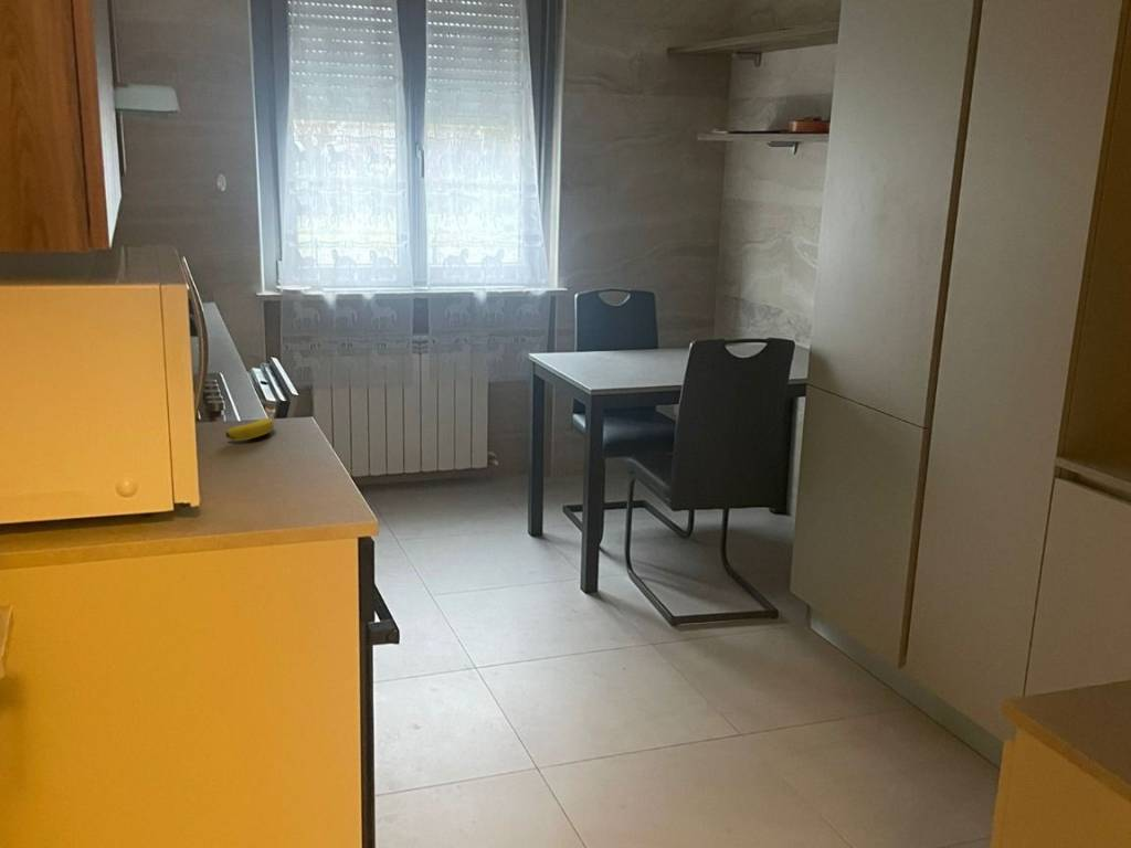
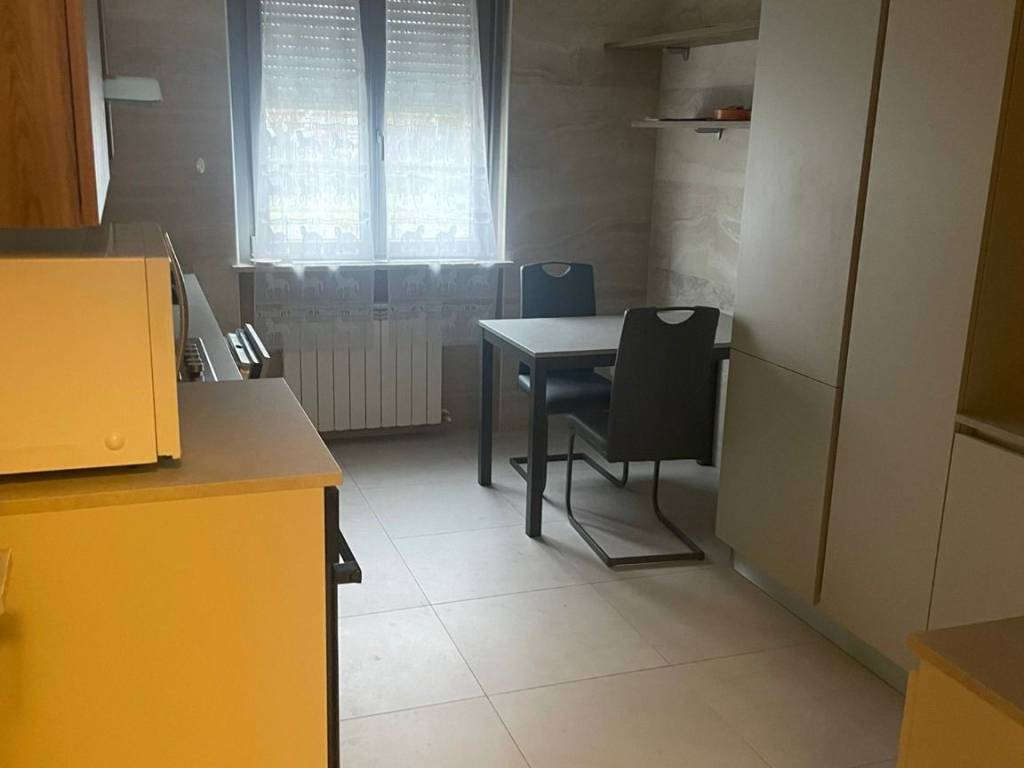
- banana (253, 426)
